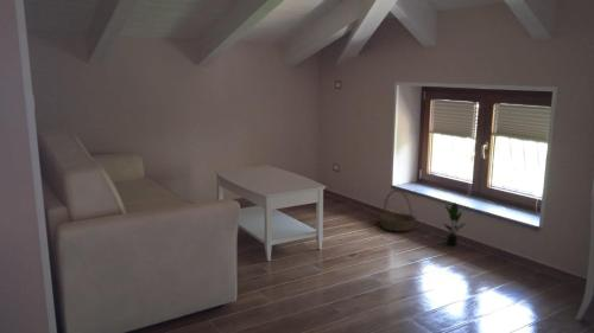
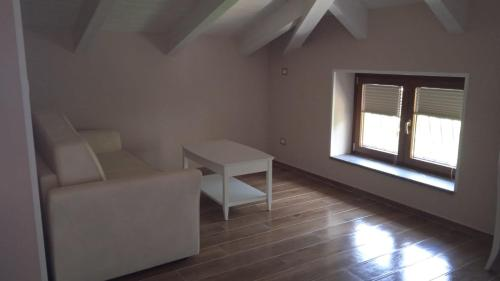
- potted plant (451, 224)
- basket (397, 213)
